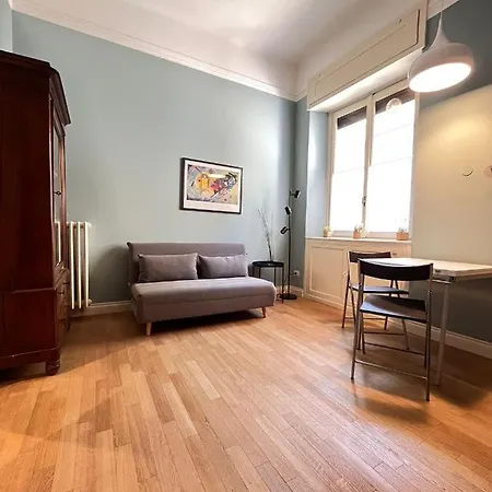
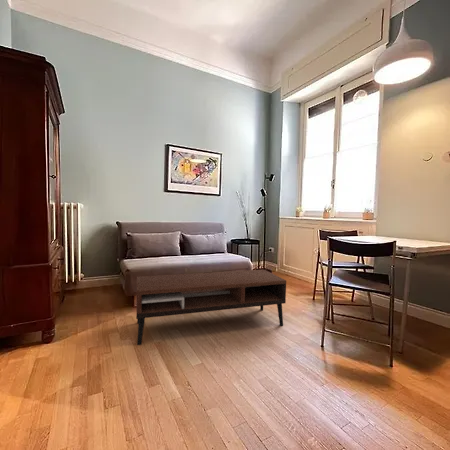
+ coffee table (210, 301)
